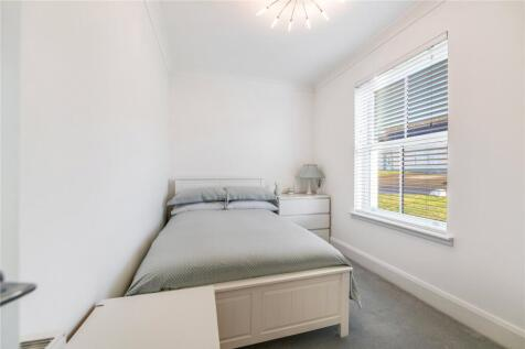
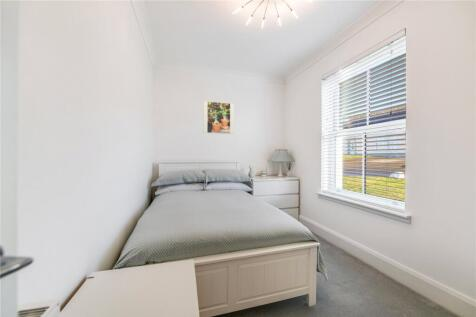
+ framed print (218, 117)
